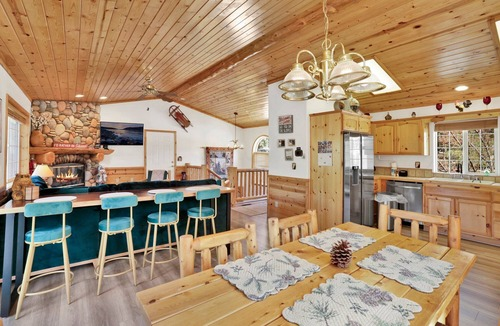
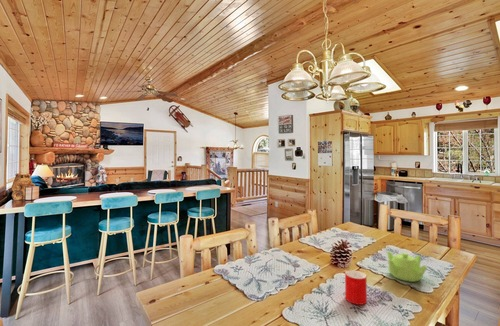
+ cup (355, 288)
+ teapot (405, 264)
